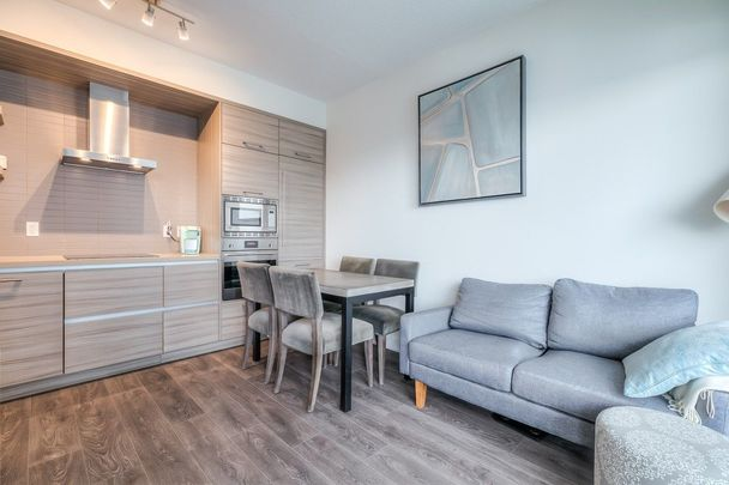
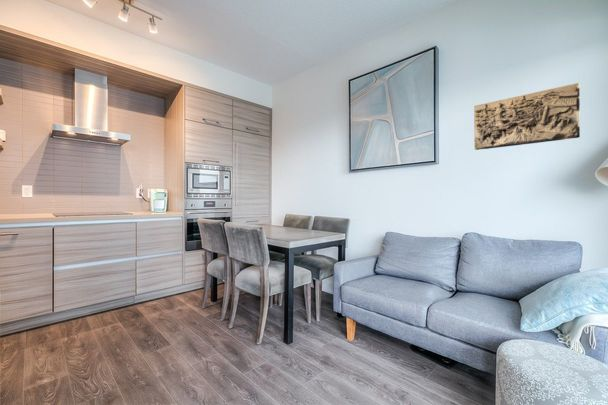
+ relief panel (520, 119)
